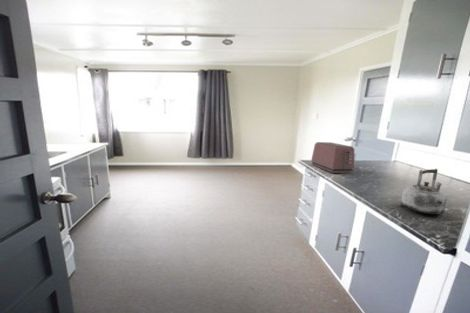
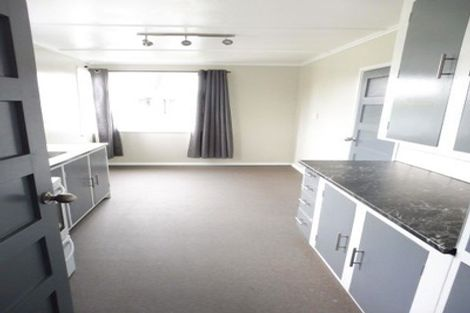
- kettle (427, 189)
- toaster (332, 156)
